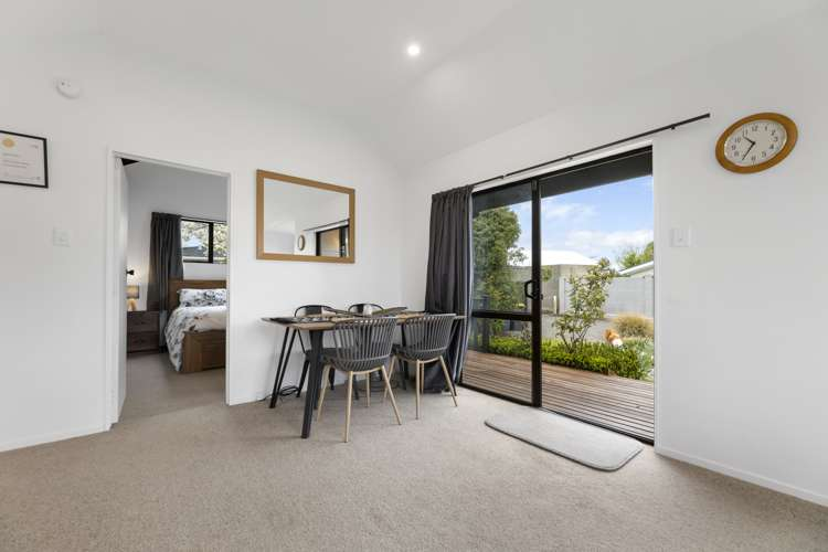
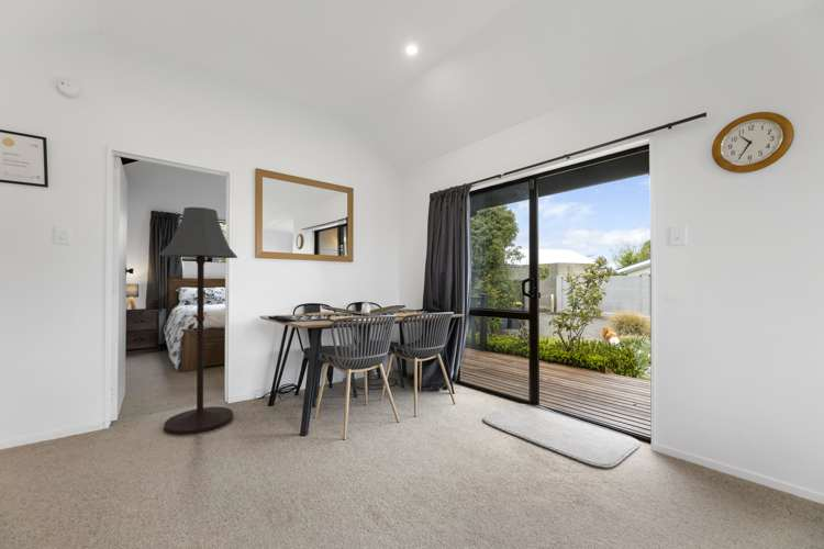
+ floor lamp (200, 315)
